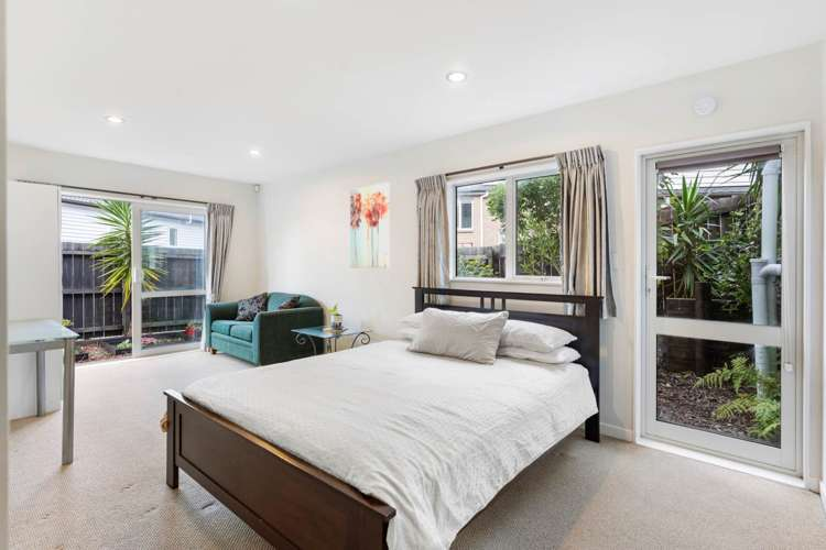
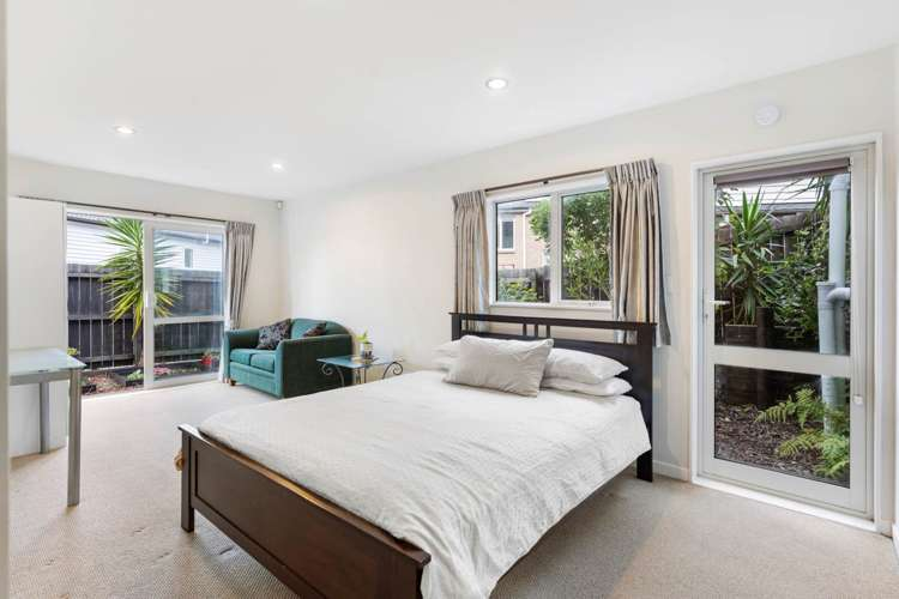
- wall art (369, 227)
